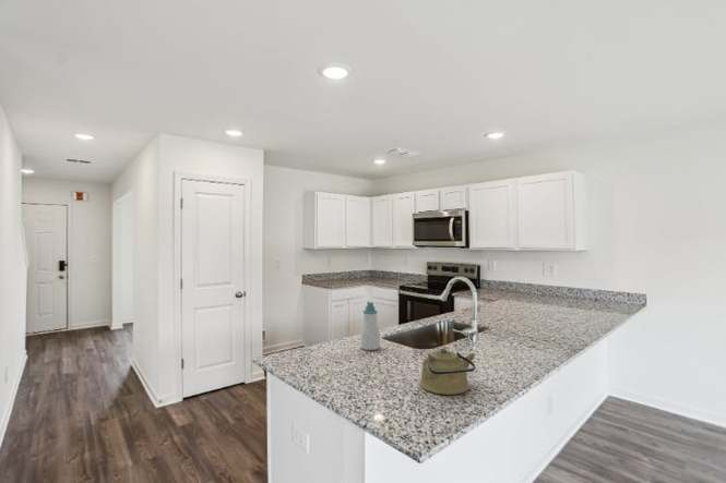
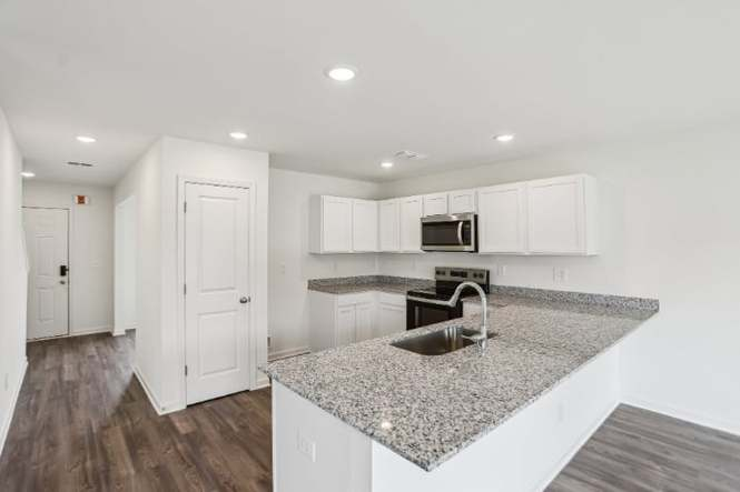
- soap bottle (370, 325)
- kettle (449, 365)
